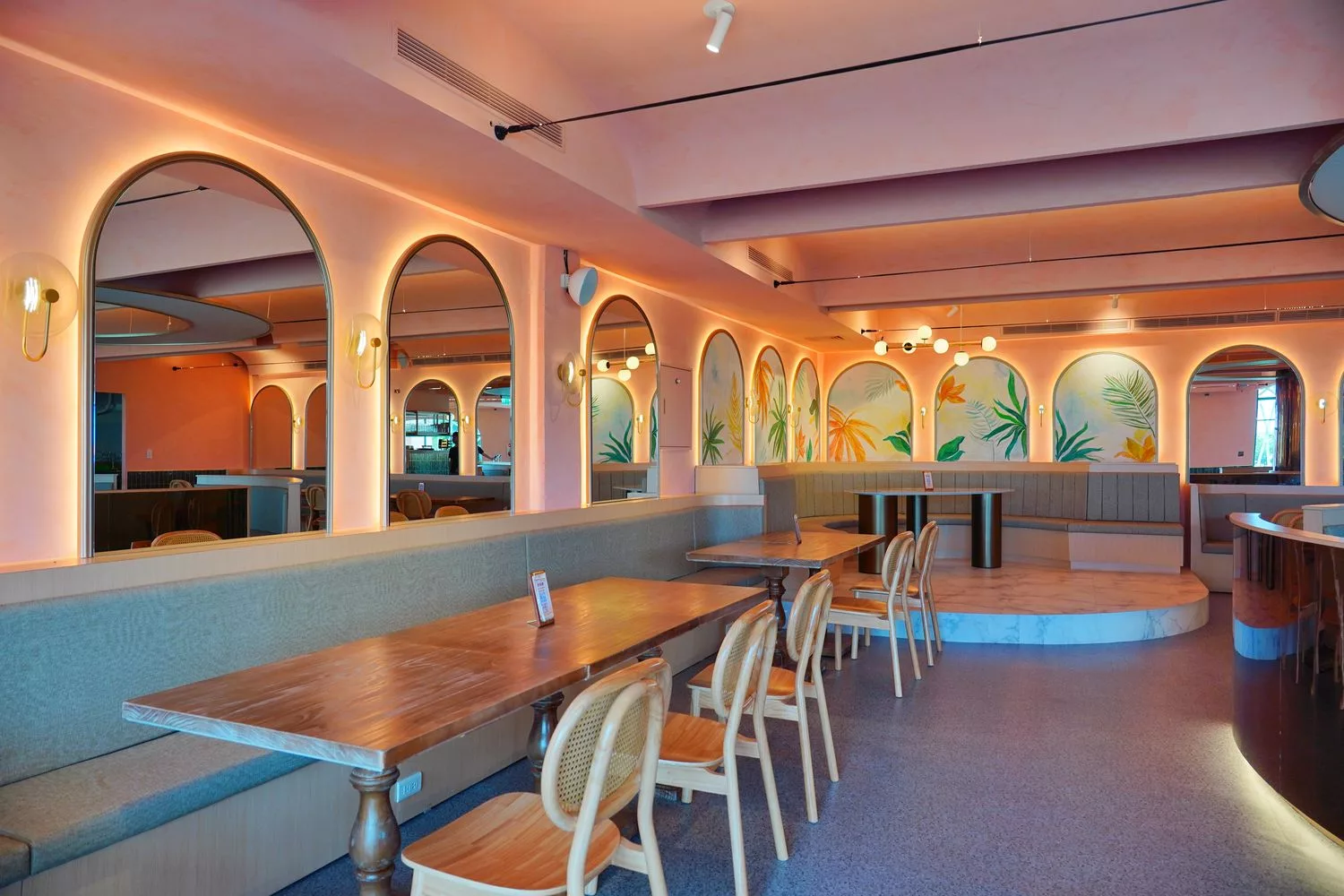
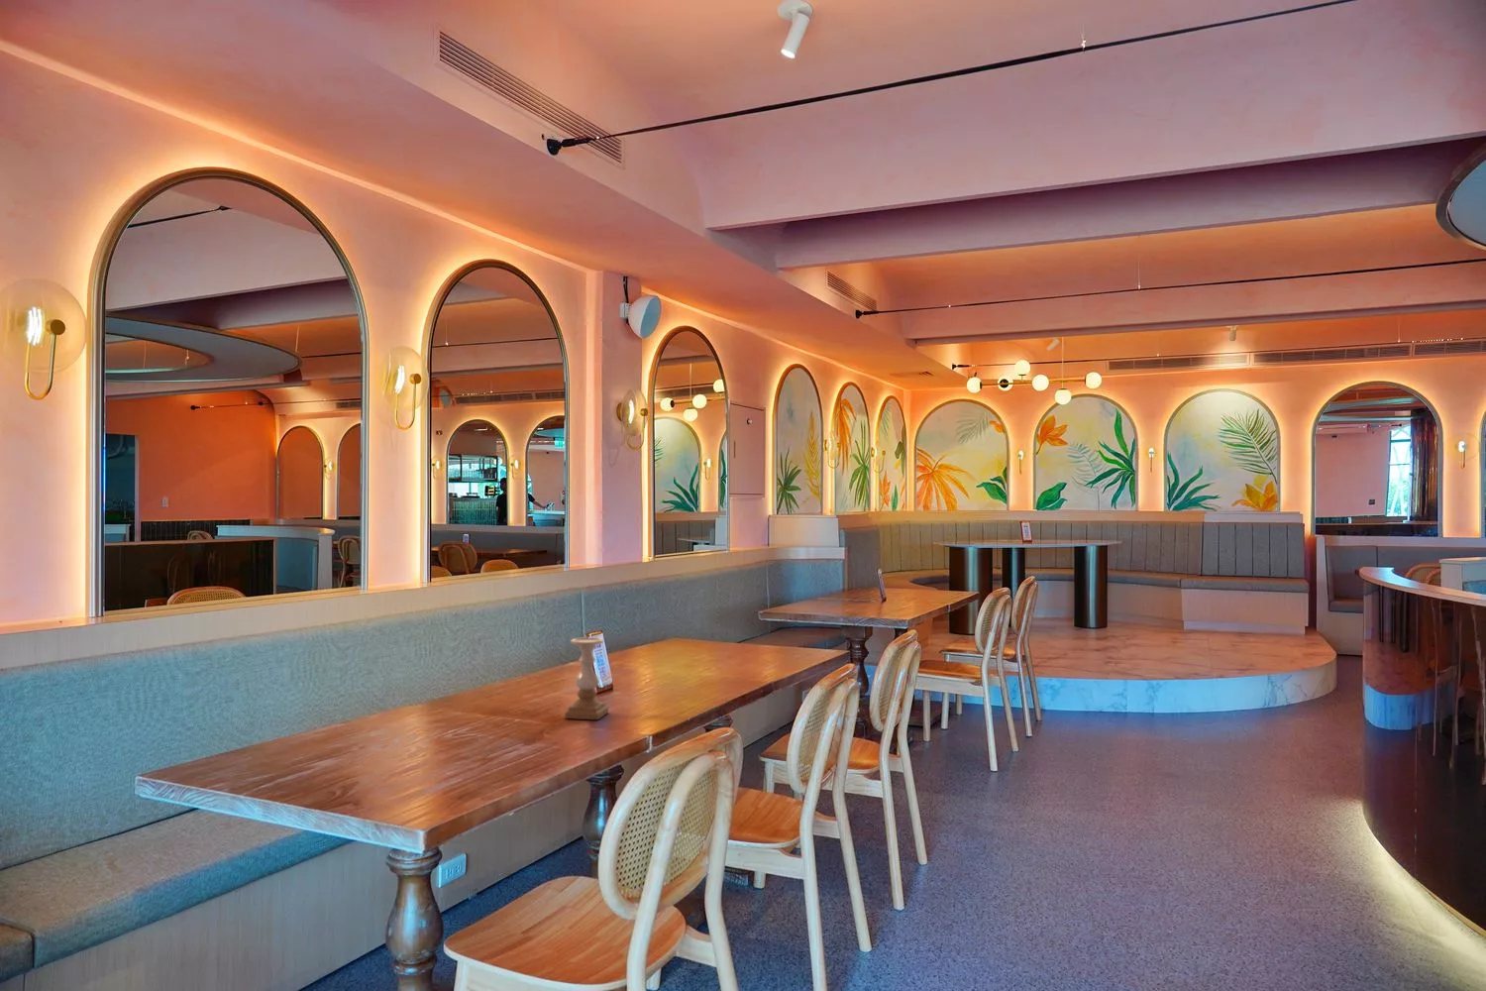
+ candle holder (586, 677)
